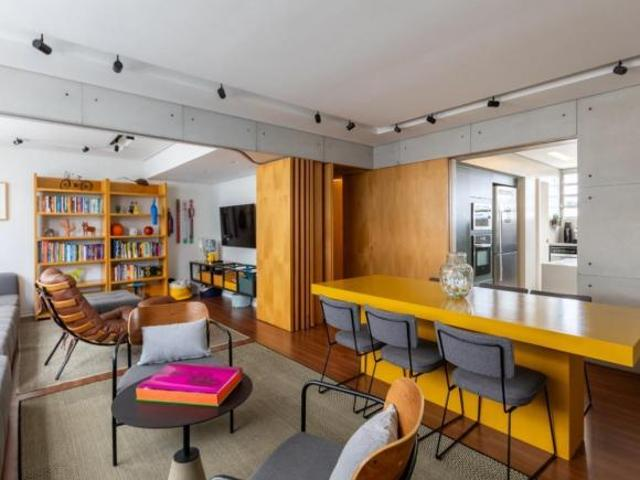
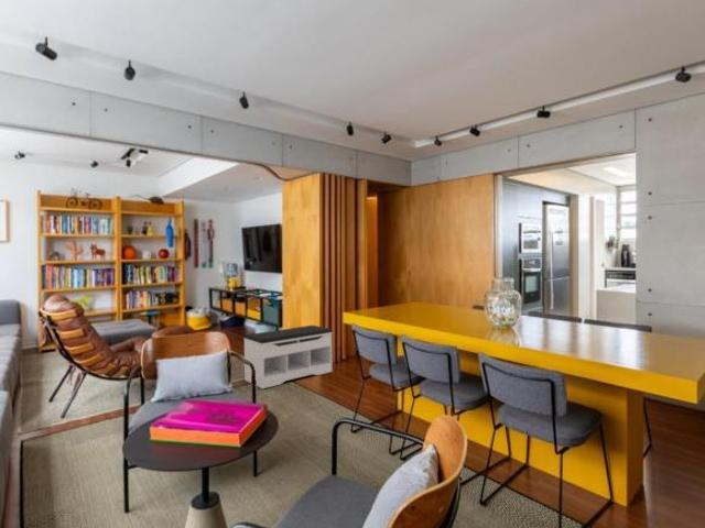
+ bench (289, 353)
